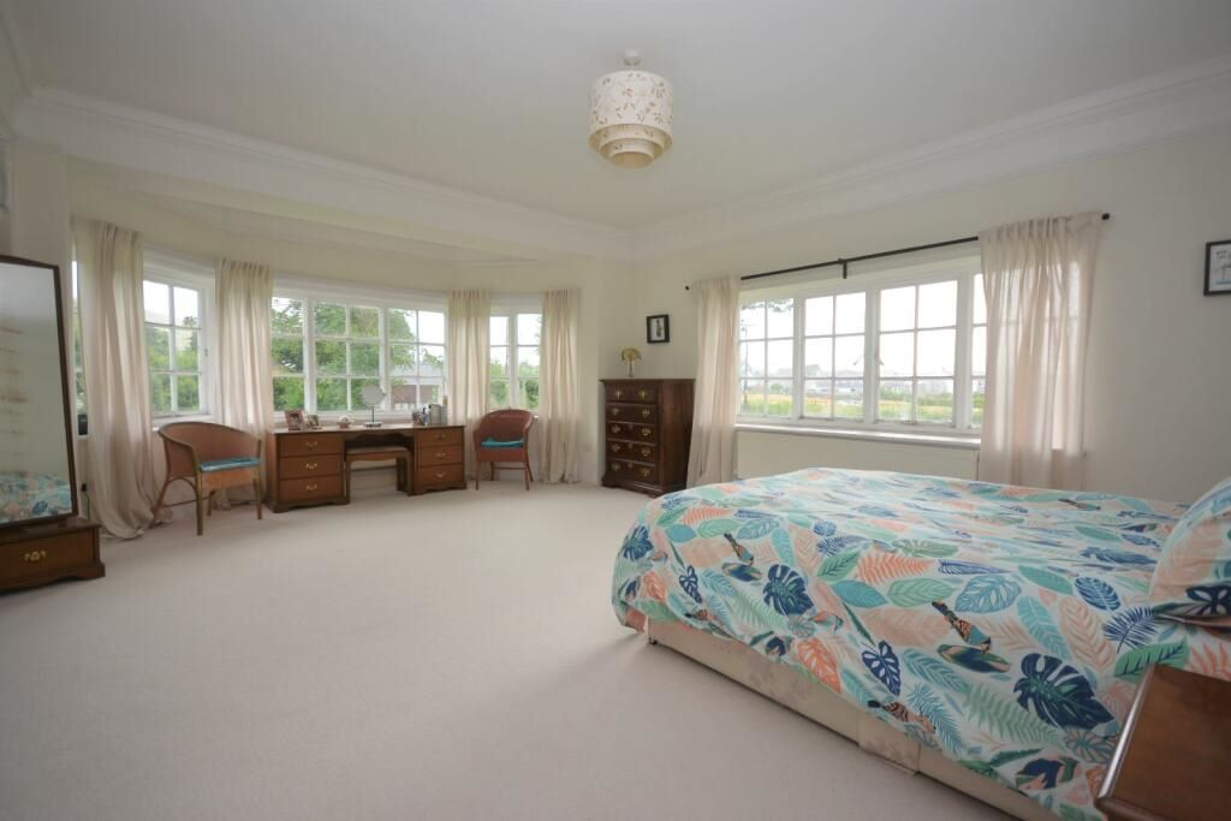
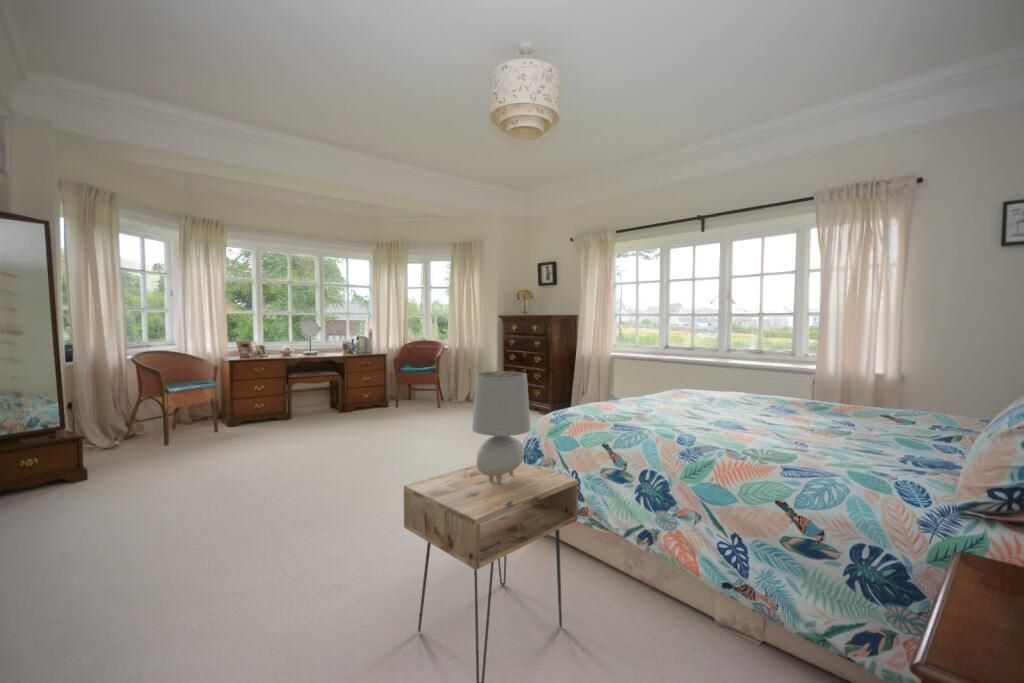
+ table lamp (502, 425)
+ nightstand (492, 555)
